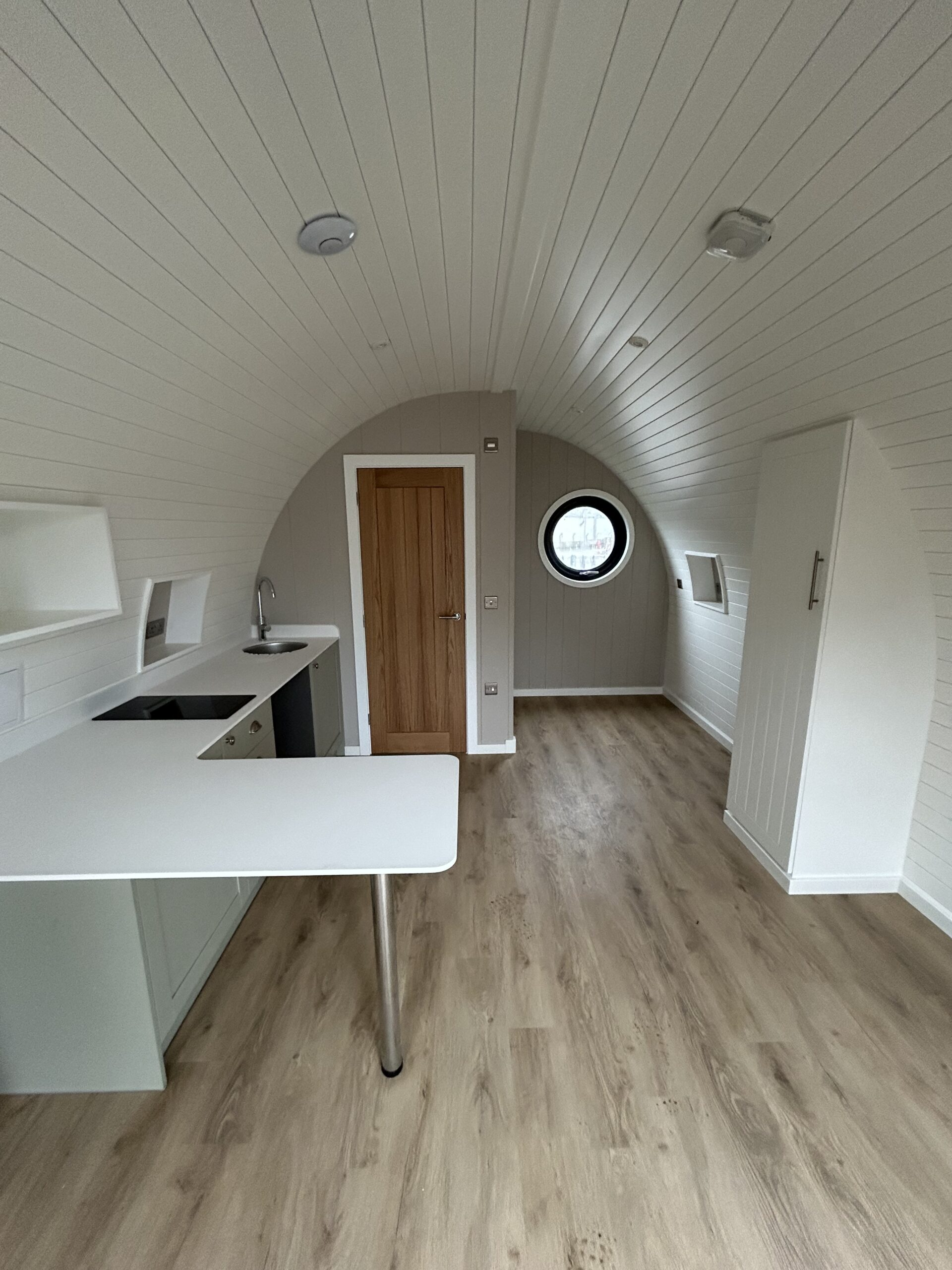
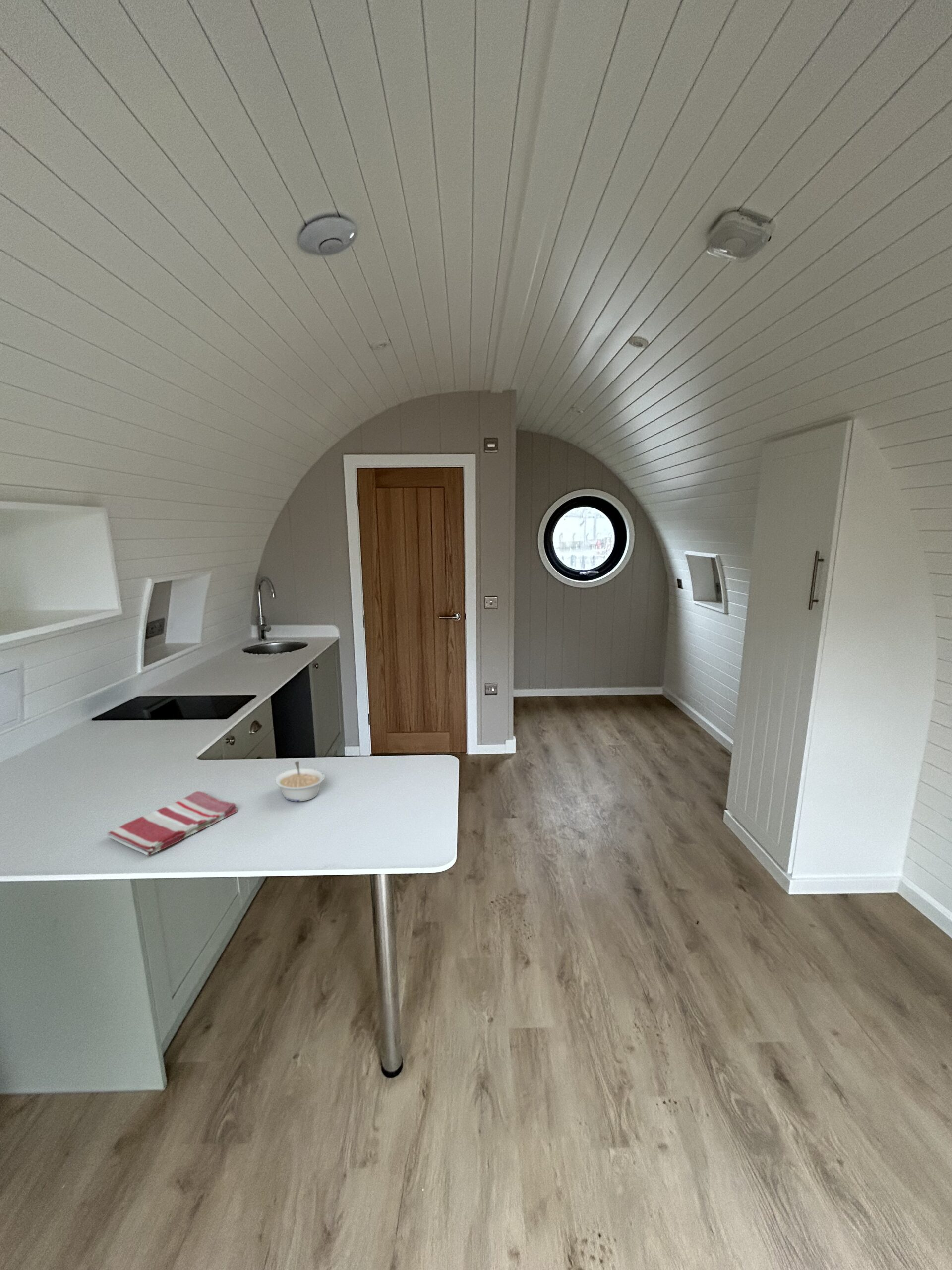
+ dish towel (175, 819)
+ legume (299, 784)
